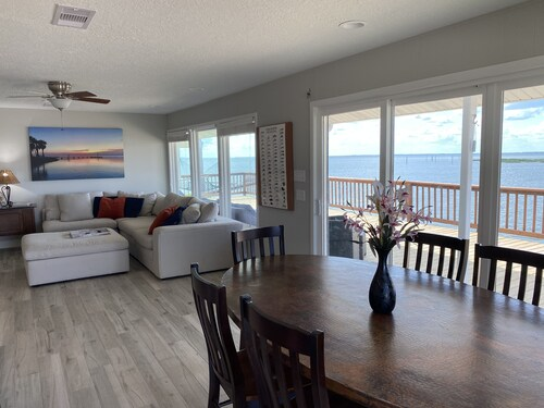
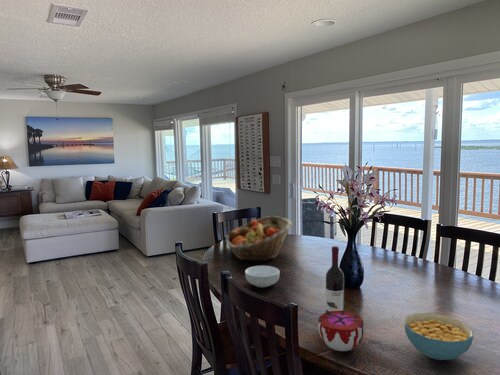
+ decorative bowl (340, 333)
+ fruit basket (258, 237)
+ wine bottle (334, 285)
+ cereal bowl (437, 340)
+ cereal bowl (262, 277)
